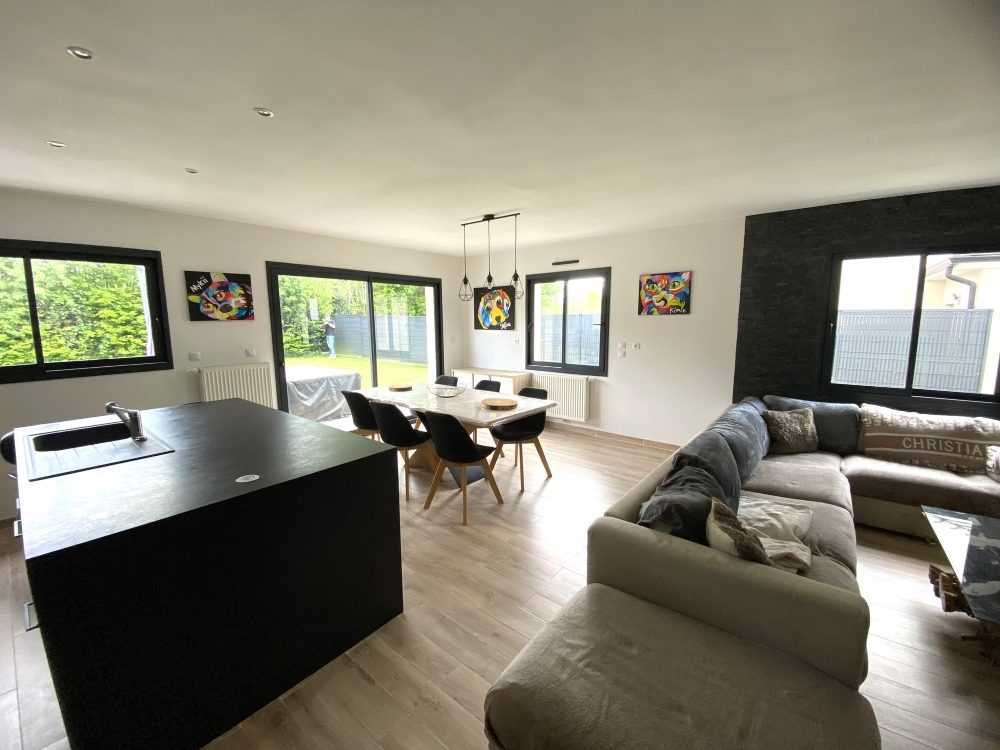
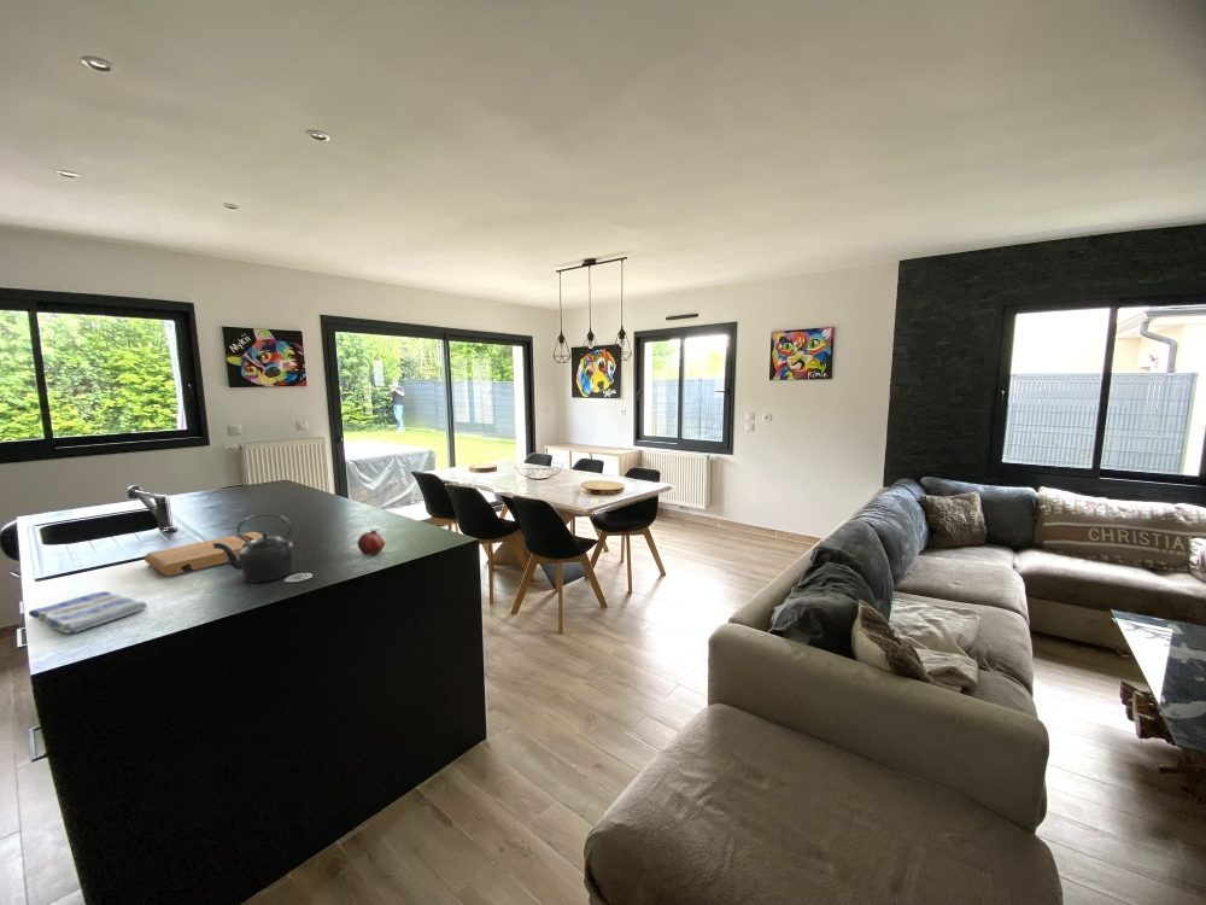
+ dish towel (88, 608)
+ kettle (253, 545)
+ cutting board (215, 551)
+ fruit (370, 541)
